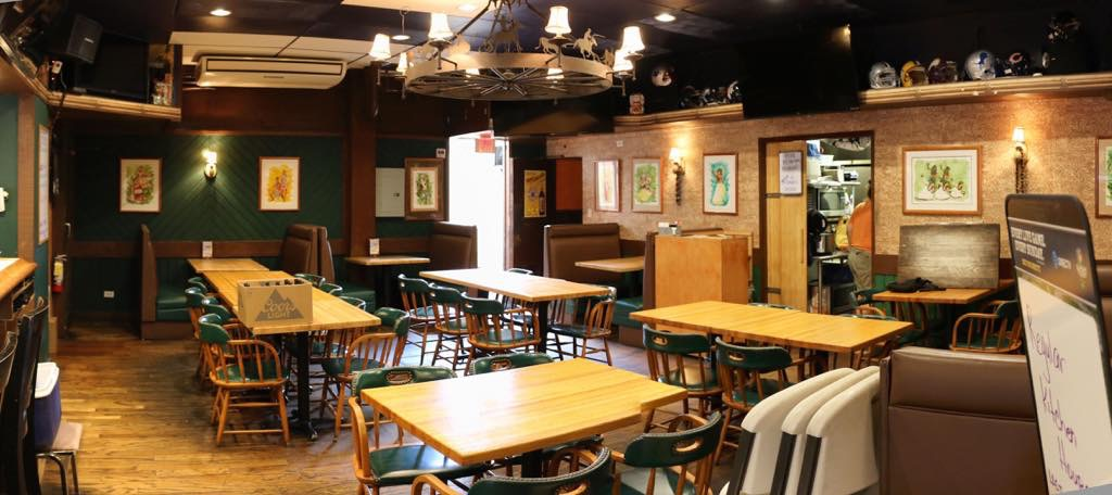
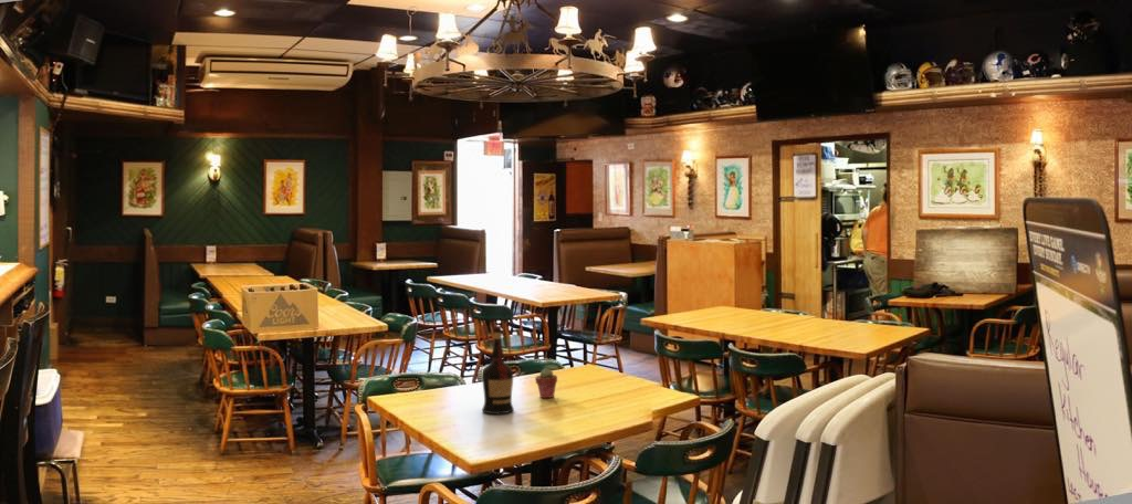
+ potted succulent (546, 381)
+ liquor (497, 368)
